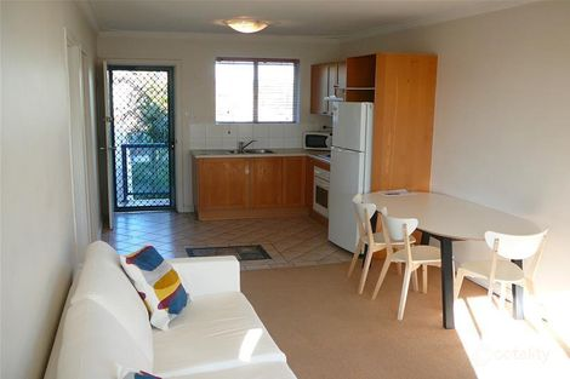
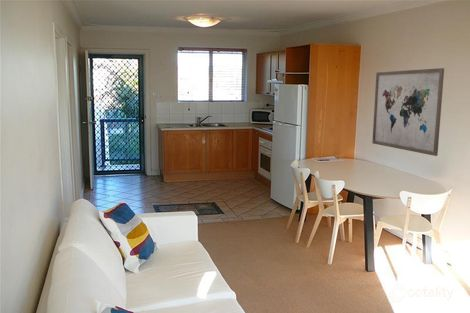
+ wall art (404, 110)
